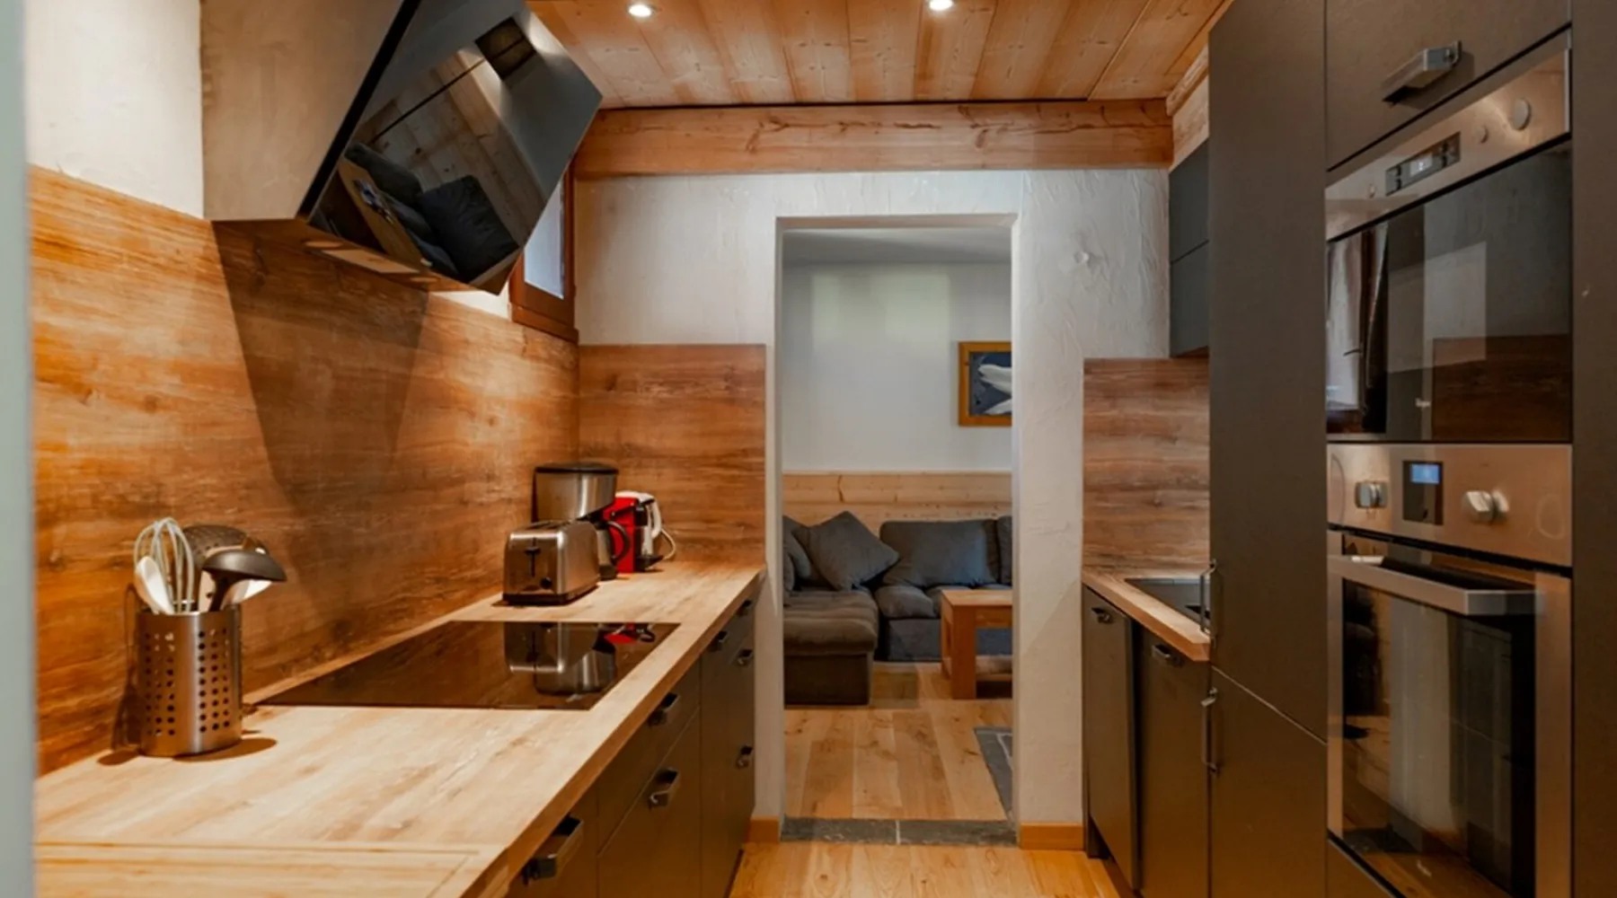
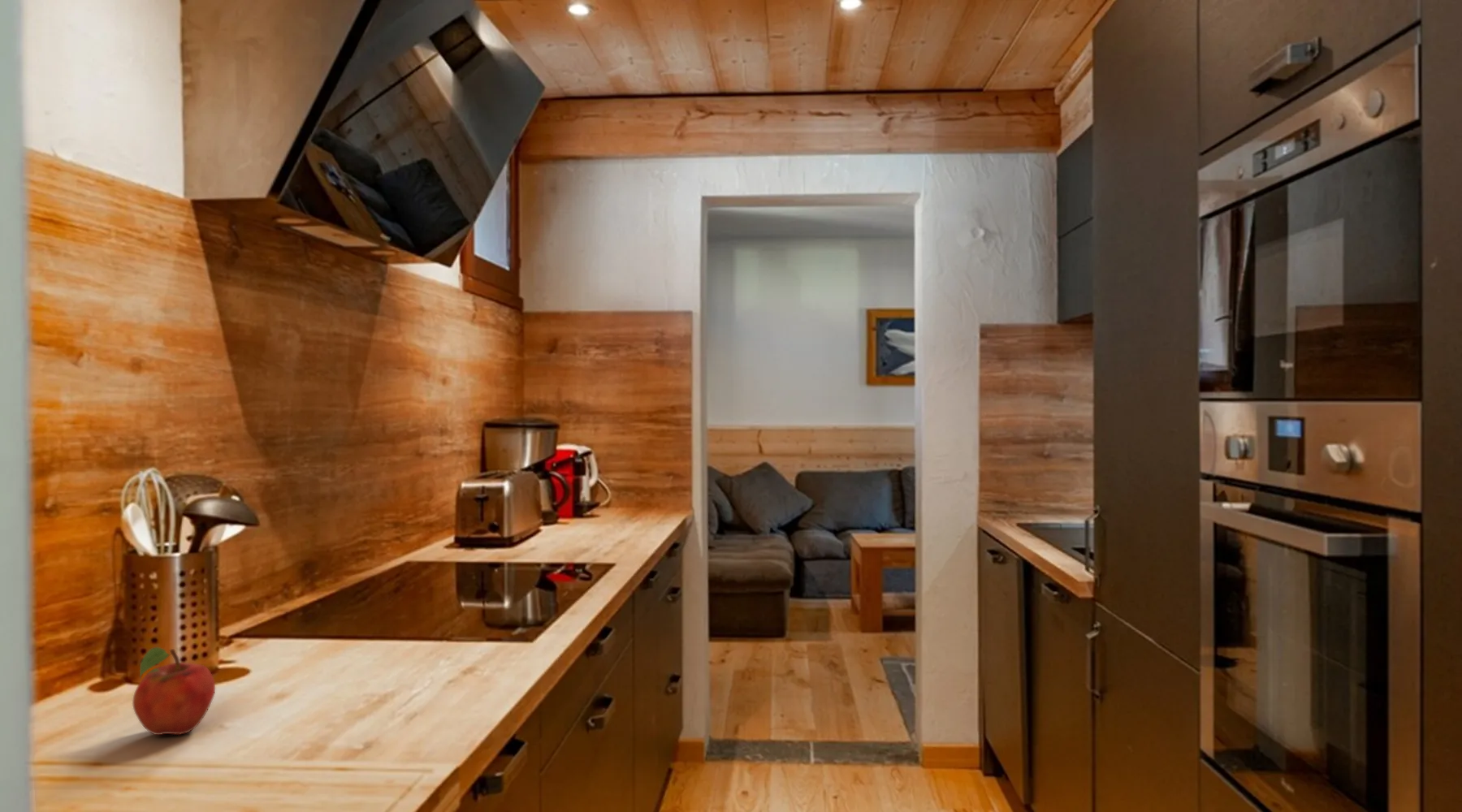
+ fruit (171, 689)
